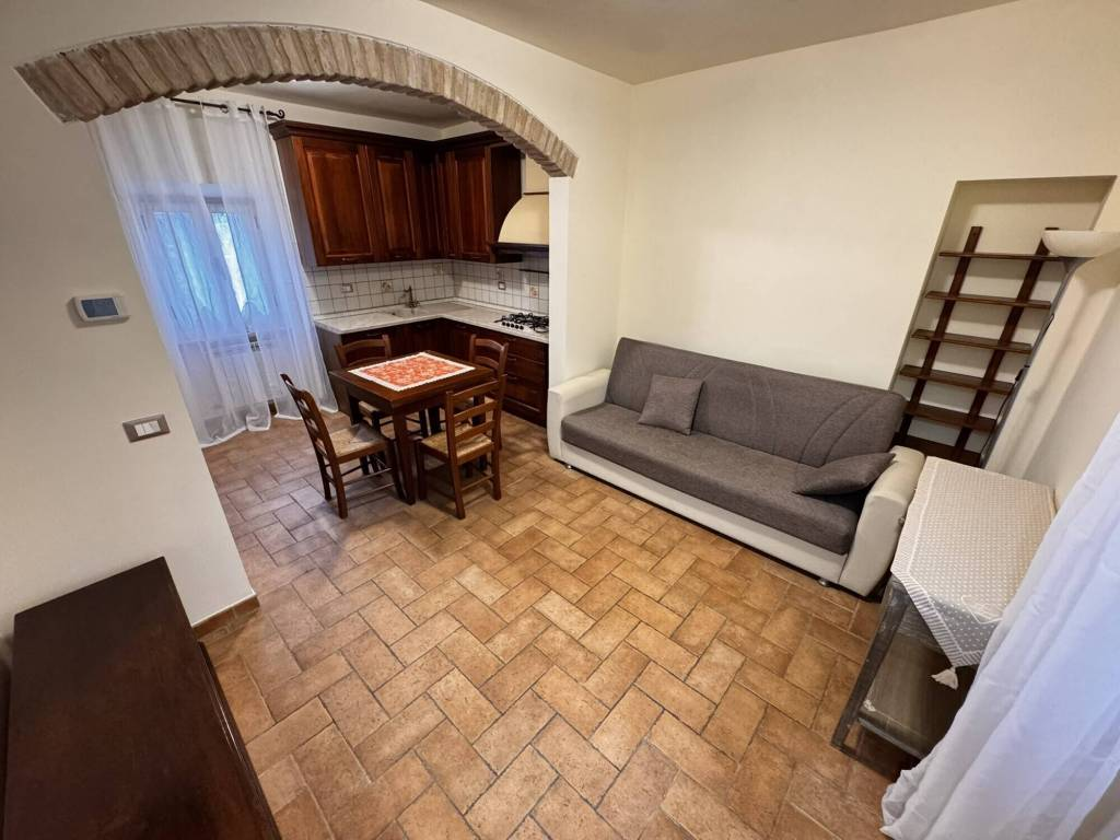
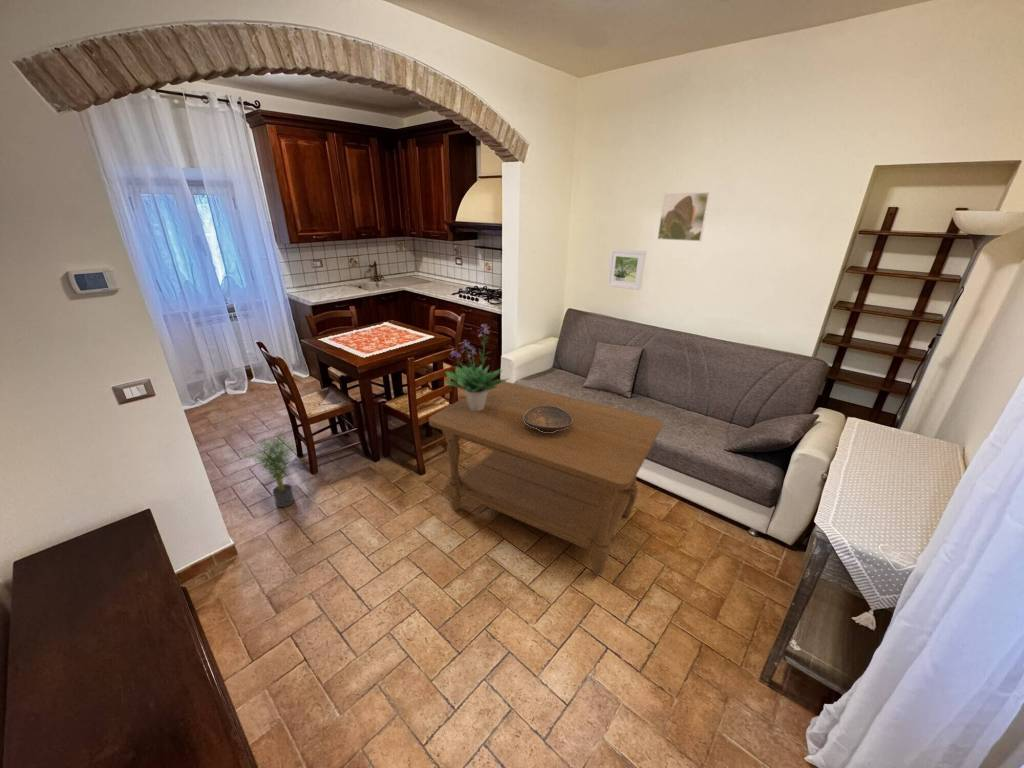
+ potted plant (475, 365)
+ coffee table (543, 468)
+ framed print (625, 269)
+ potted plant (275, 466)
+ decorative bowl (548, 421)
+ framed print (682, 217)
